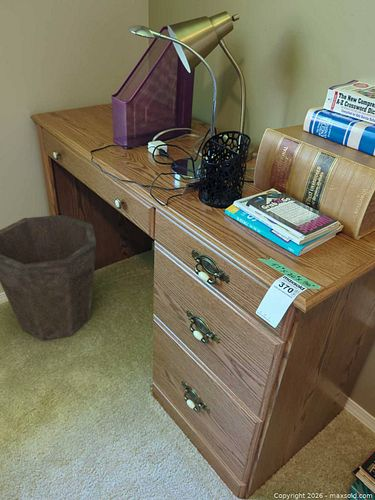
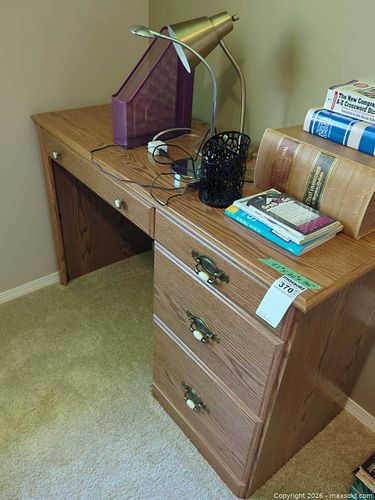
- waste bin (50, 279)
